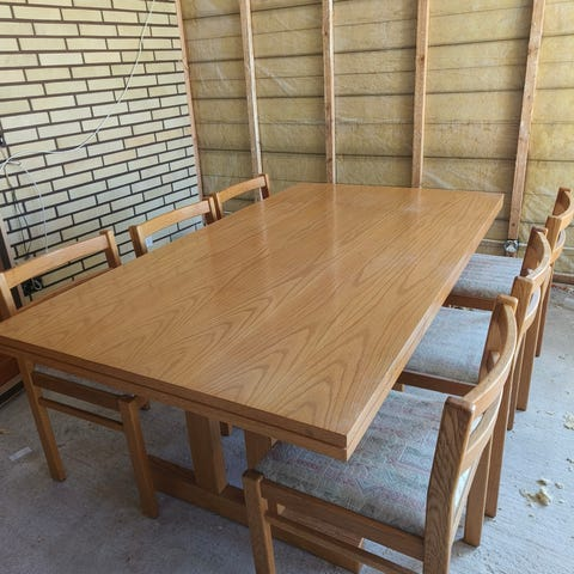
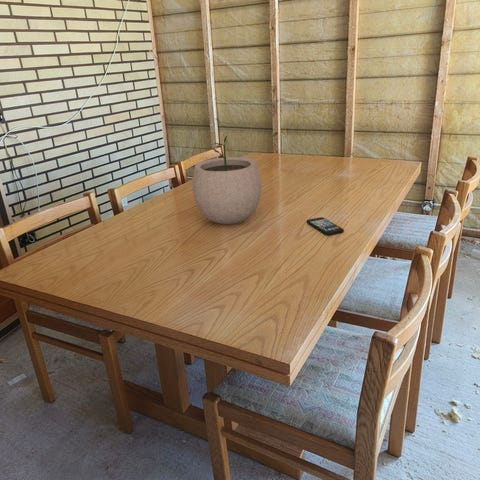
+ plant pot (226, 180)
+ smartphone (324, 225)
